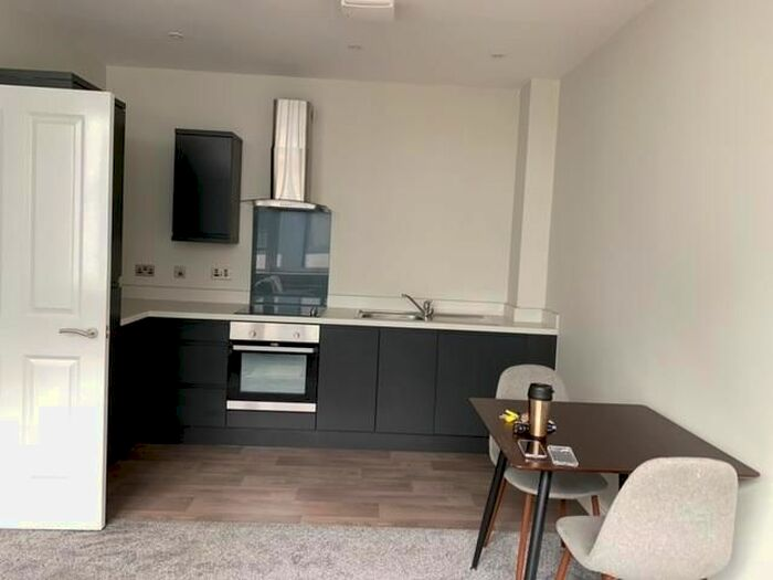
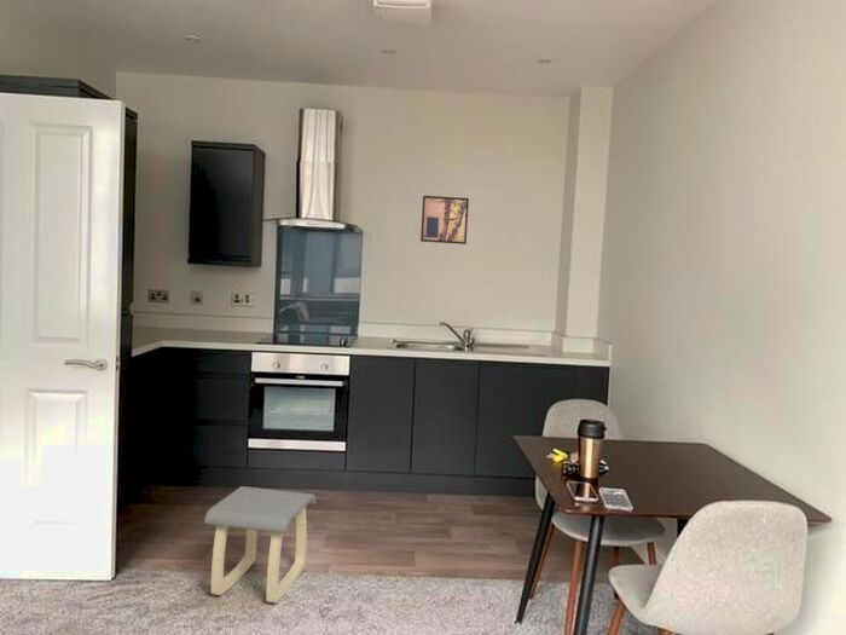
+ stool (255, 542)
+ wall art (444, 219)
